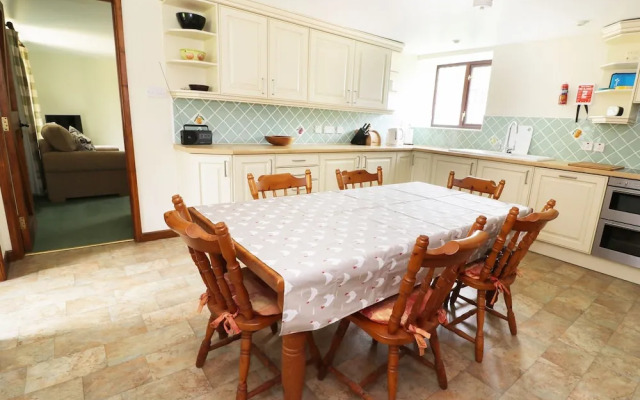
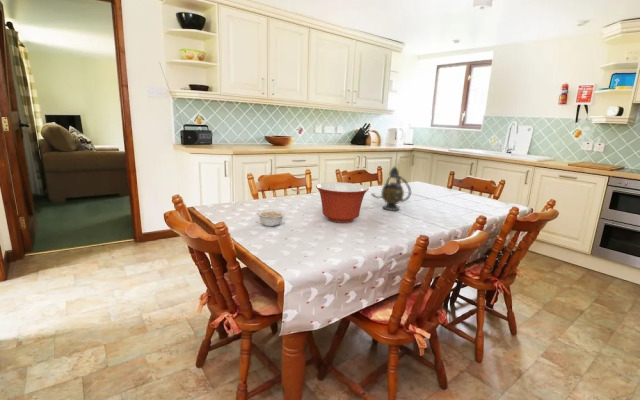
+ teapot (388, 186)
+ legume (271, 217)
+ mixing bowl (341, 203)
